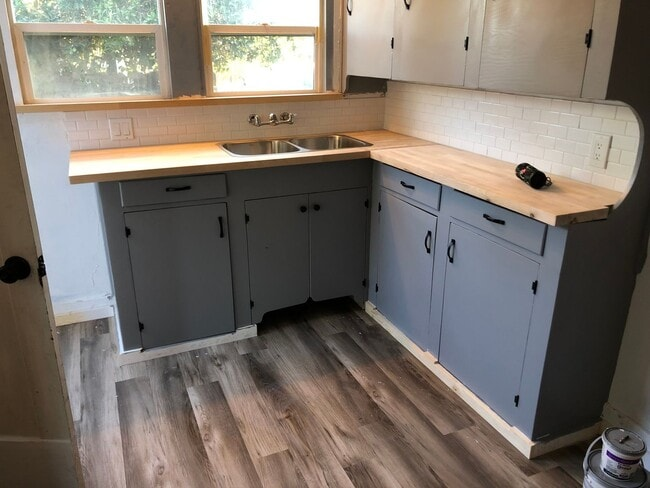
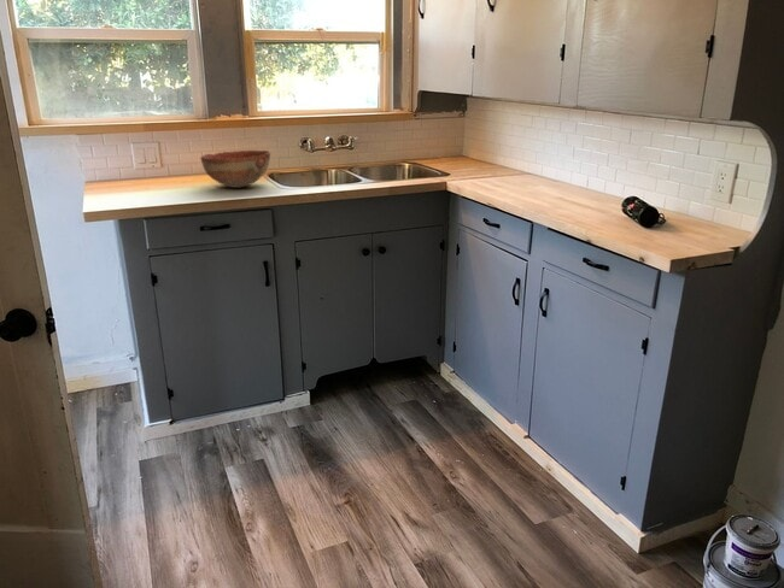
+ bowl (236, 169)
